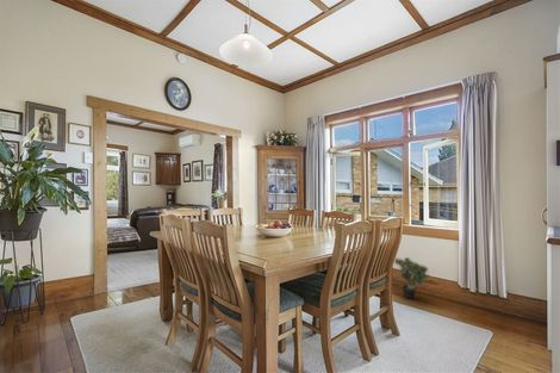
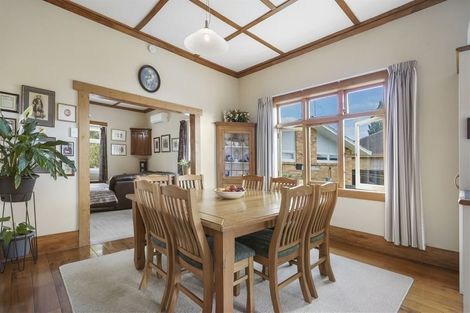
- potted plant (409, 278)
